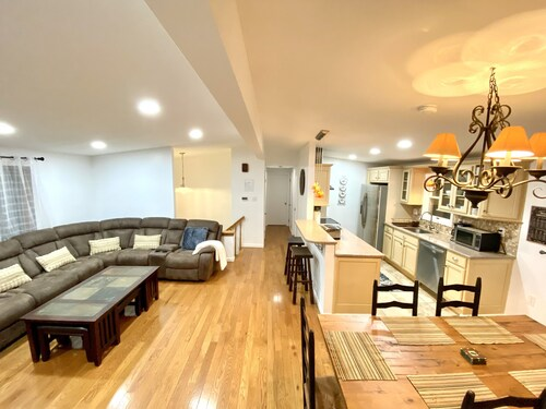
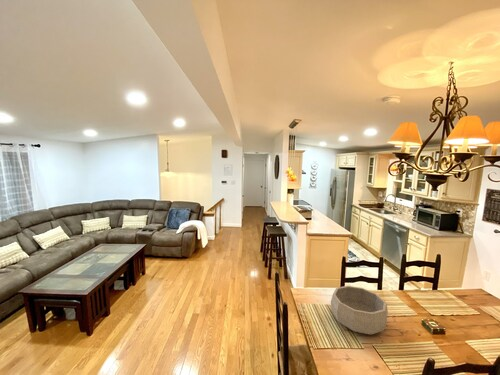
+ decorative bowl (358, 309)
